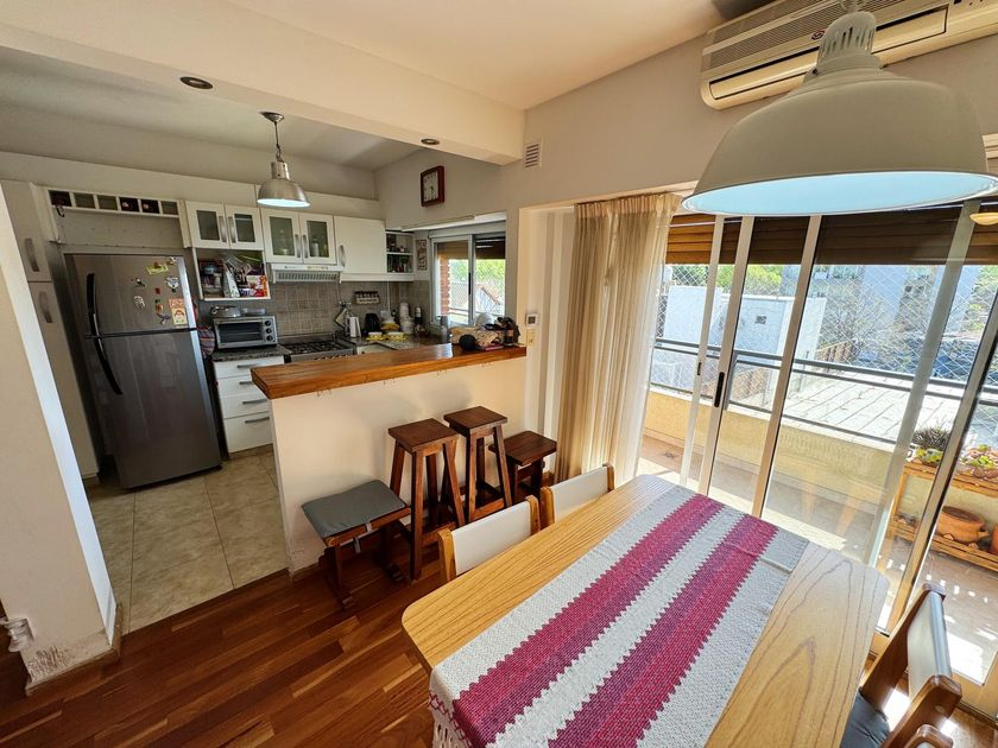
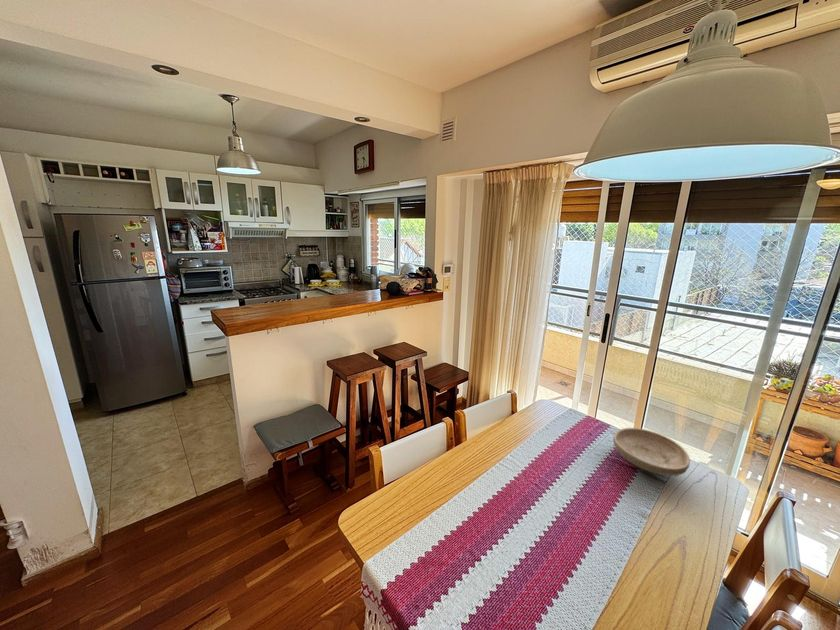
+ bowl (648, 454)
